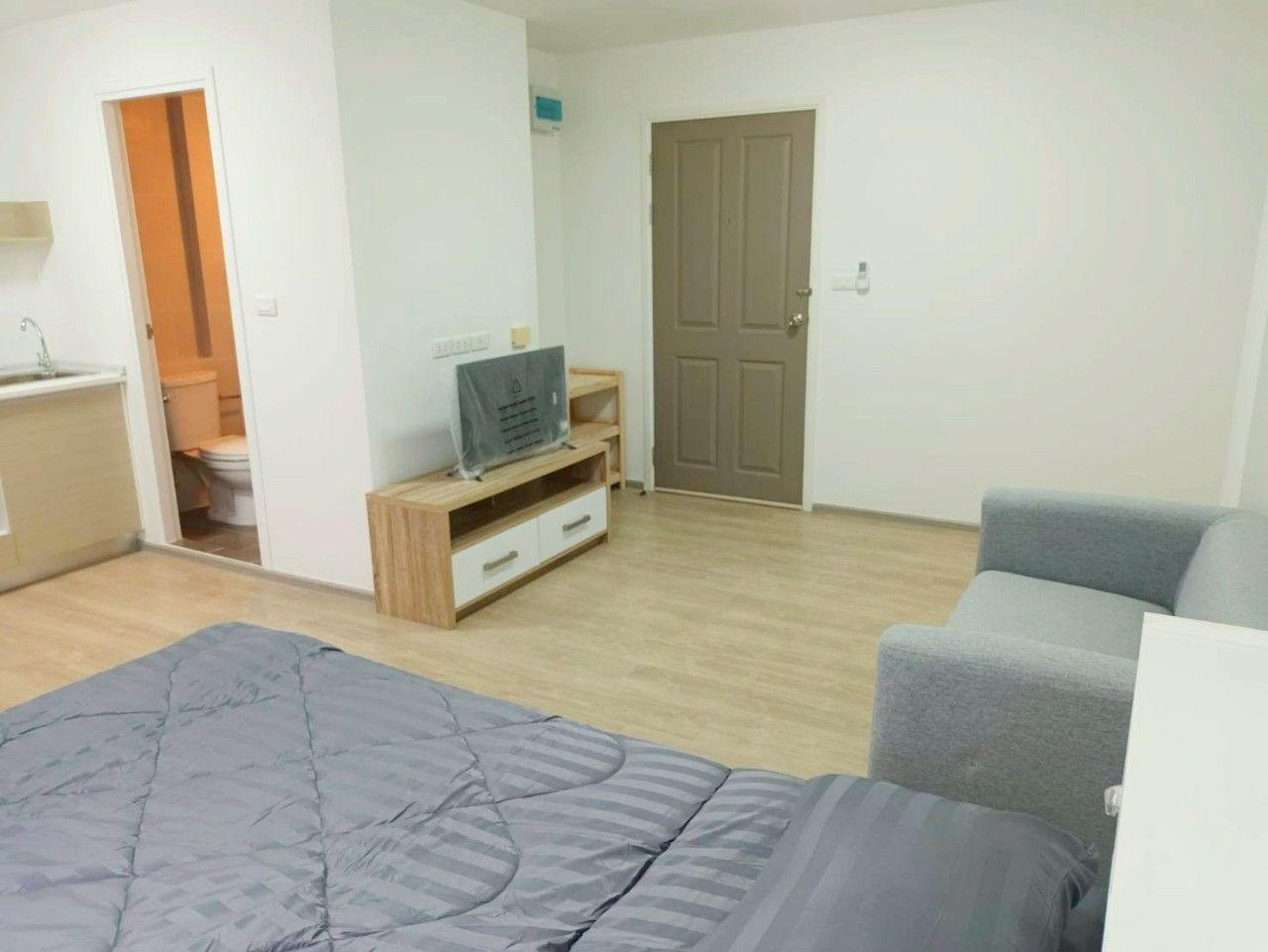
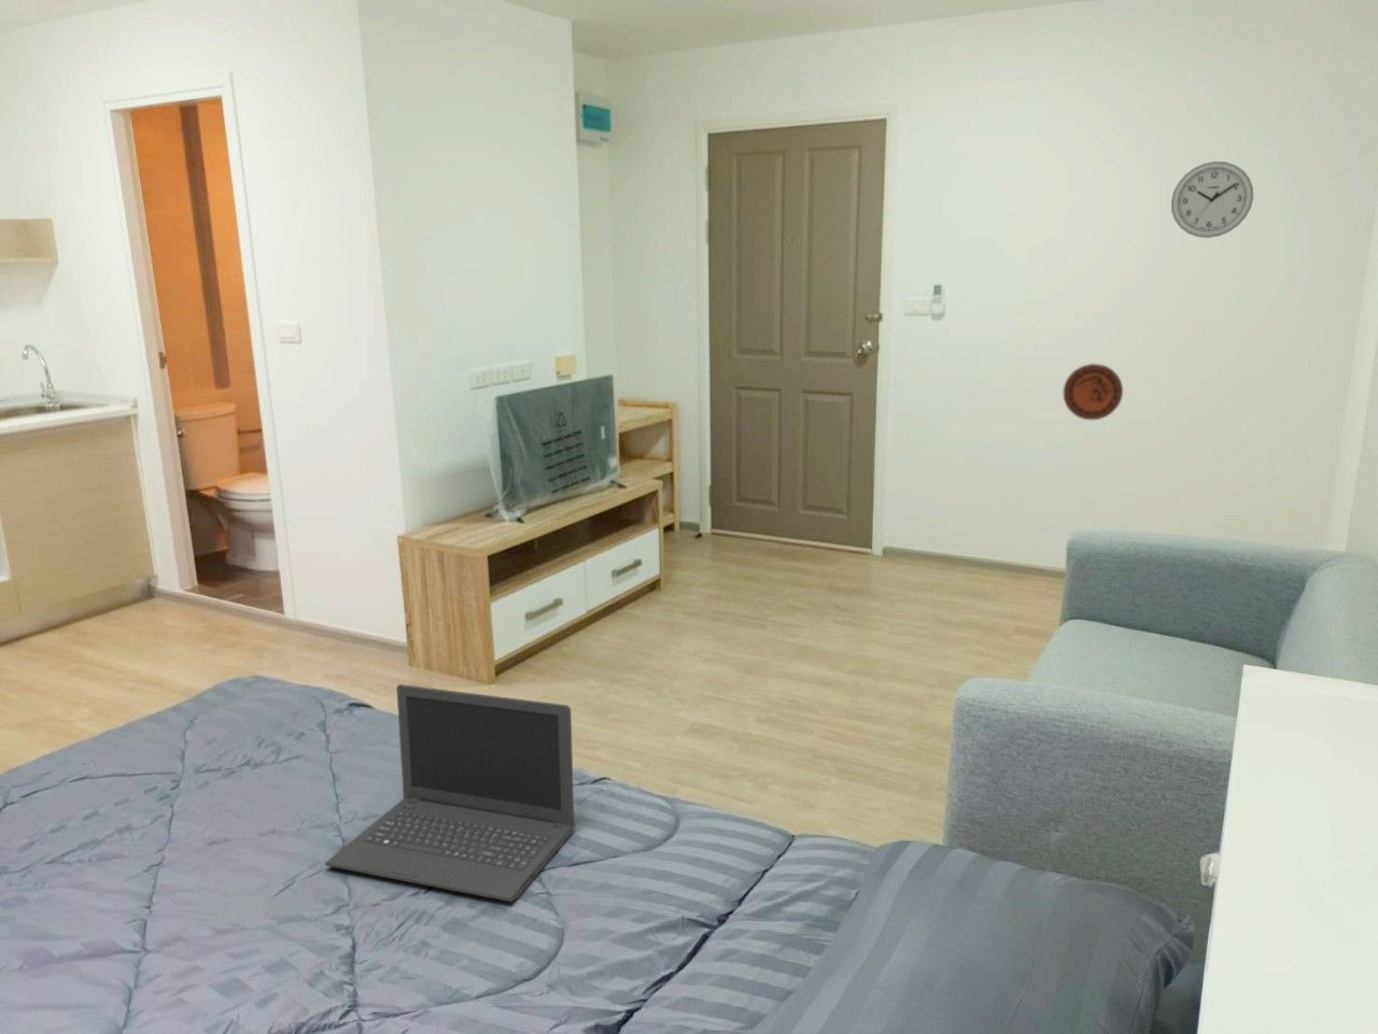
+ decorative plate (1091, 392)
+ wall clock (1211, 199)
+ laptop computer (450, 784)
